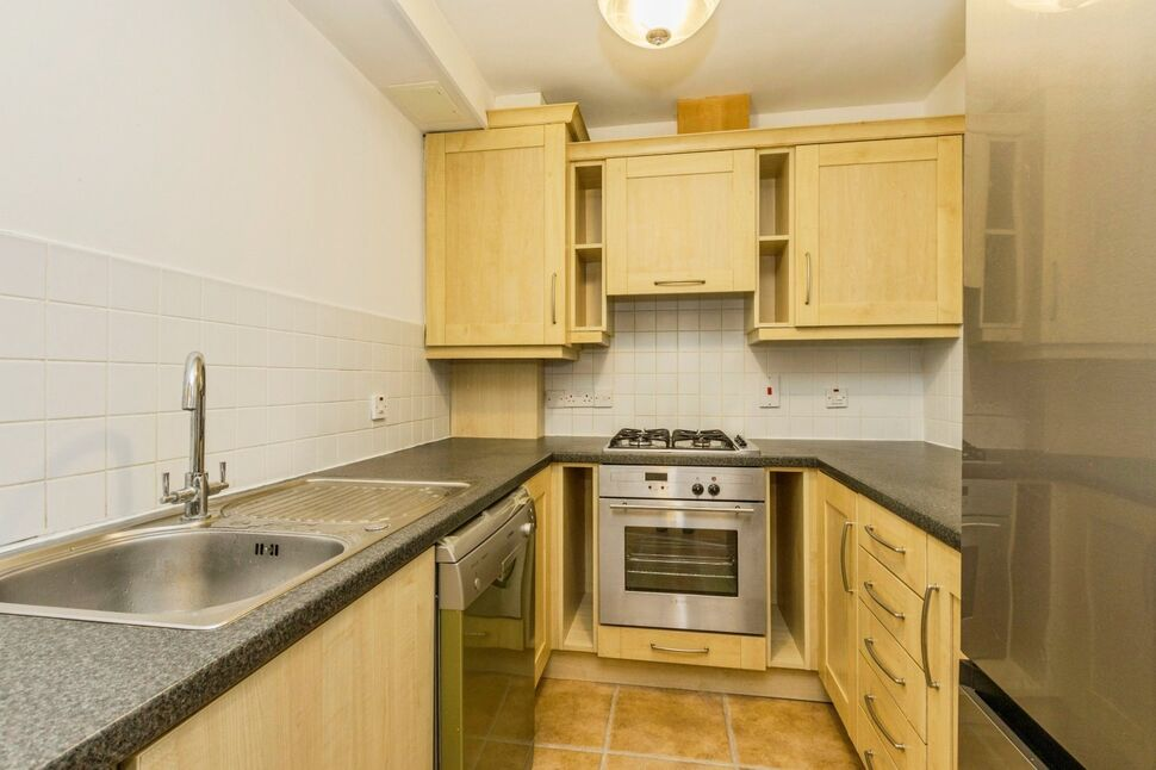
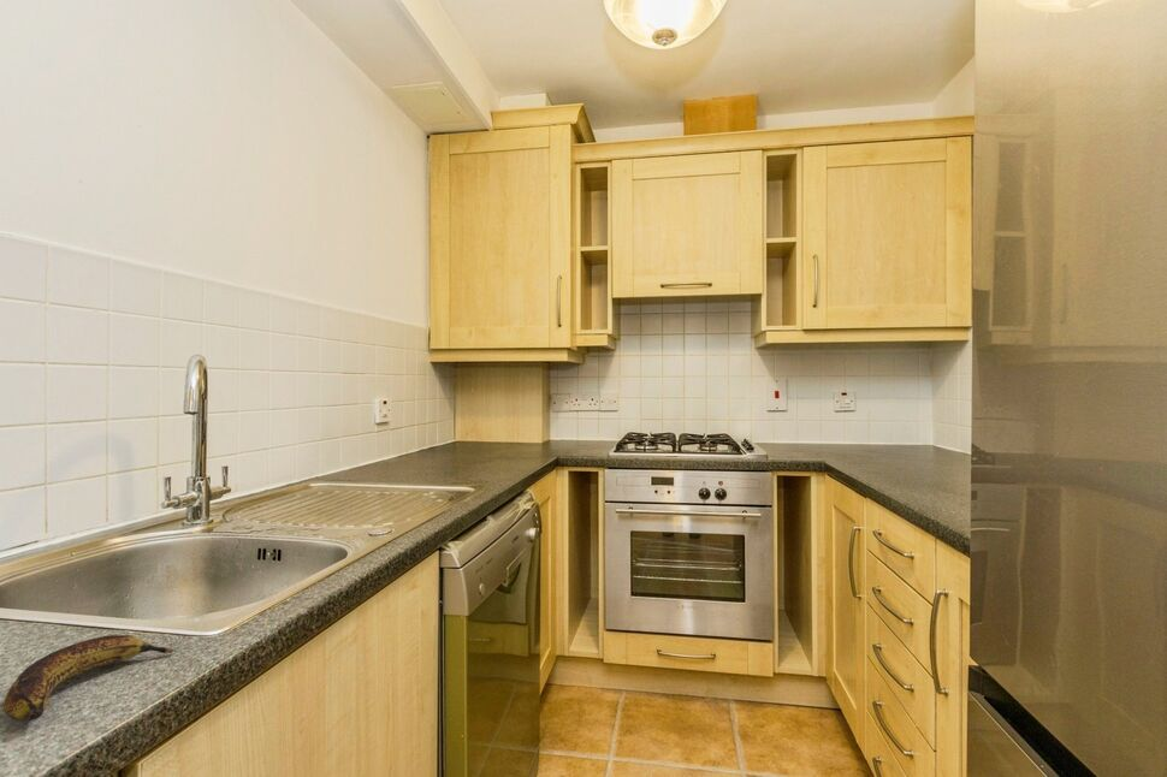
+ banana (83, 669)
